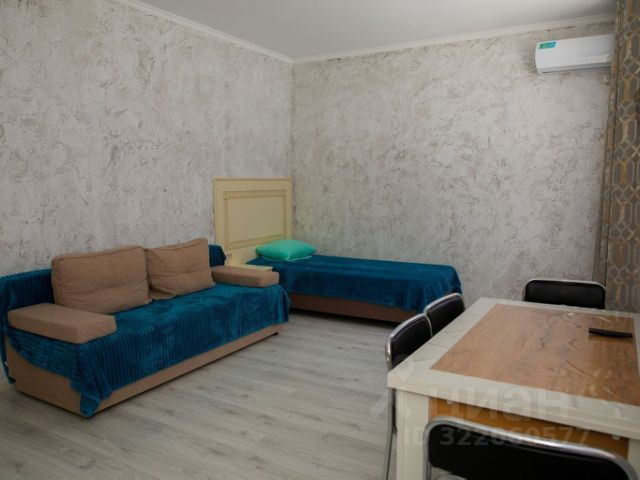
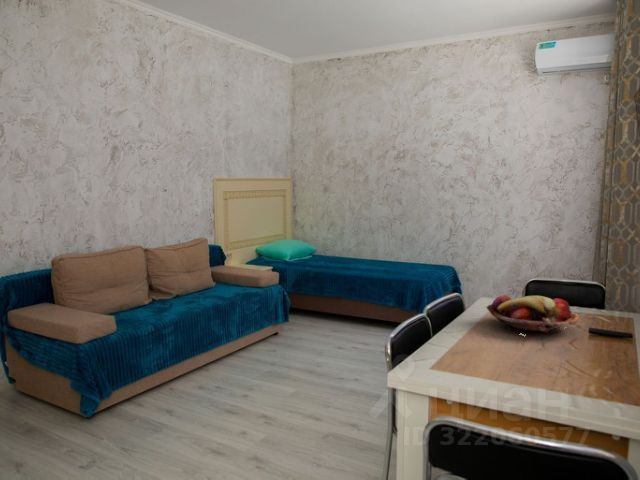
+ fruit basket (533, 311)
